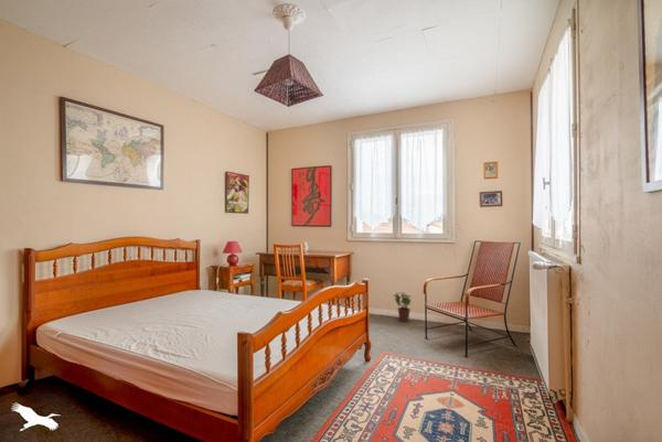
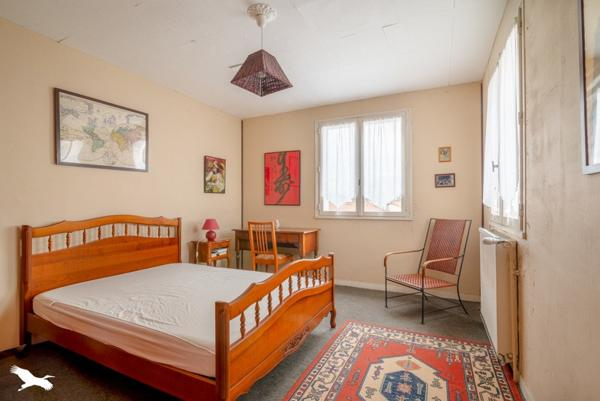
- potted plant (403, 305)
